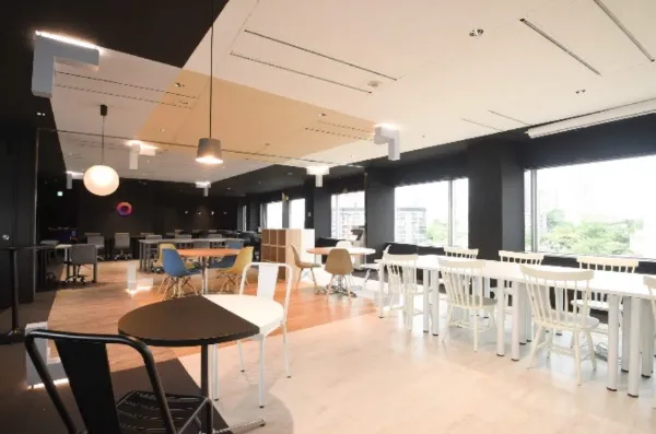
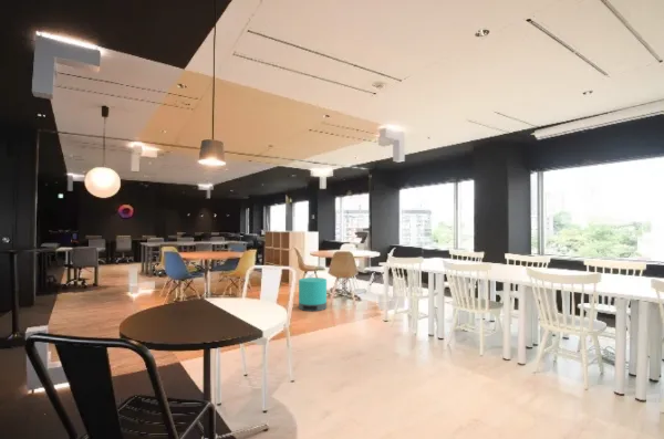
+ trash can (312, 293)
